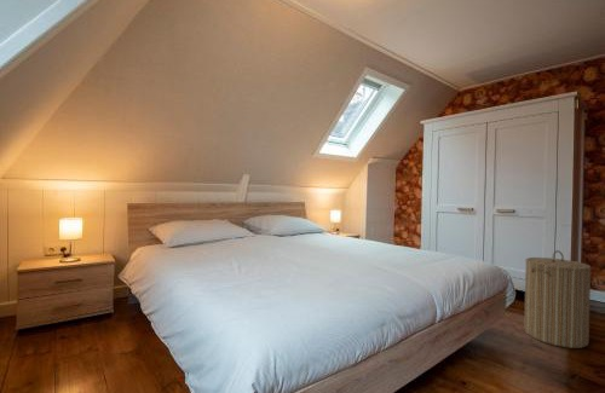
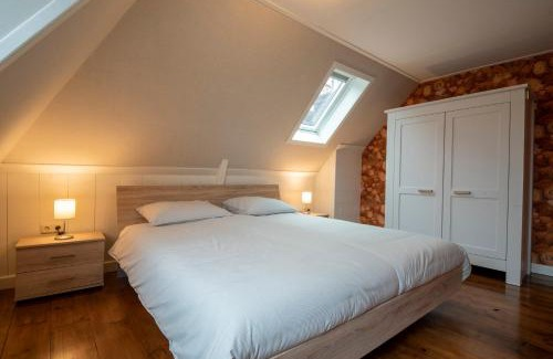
- laundry hamper (555, 293)
